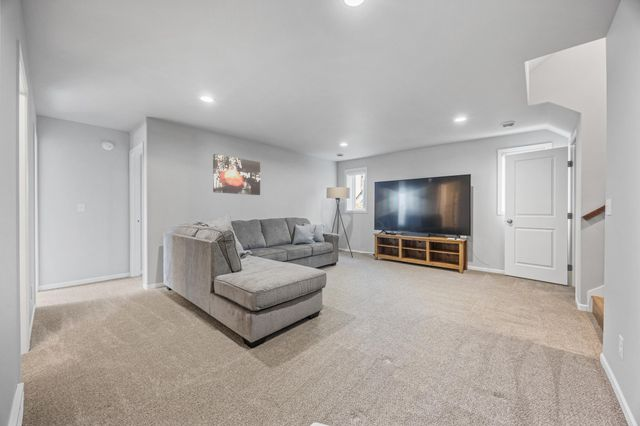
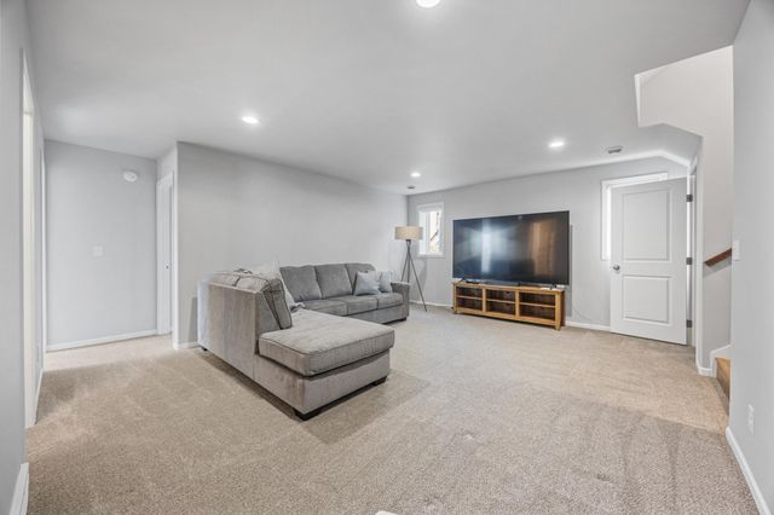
- wall art (238, 176)
